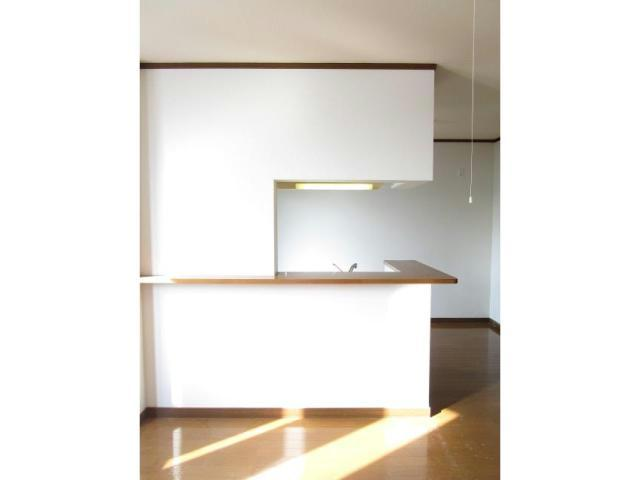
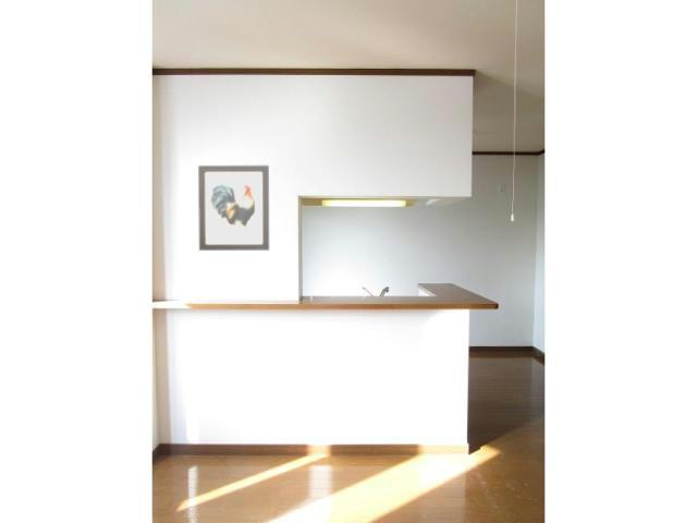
+ wall art (233, 208)
